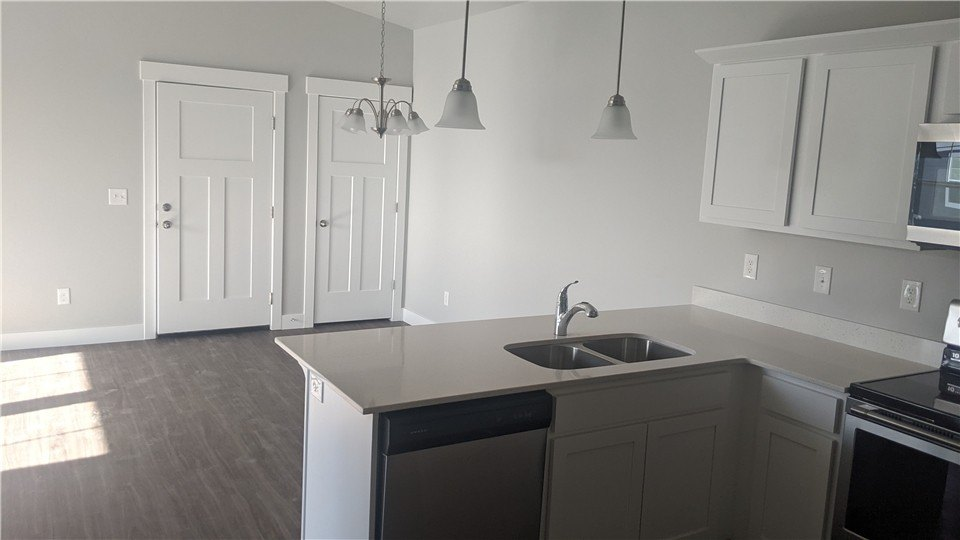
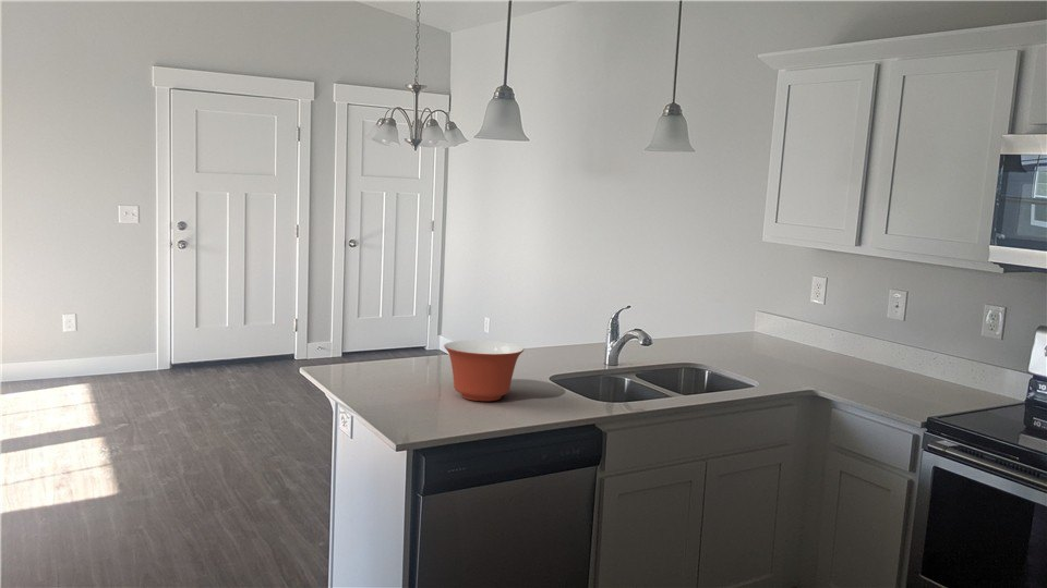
+ mixing bowl (482, 371)
